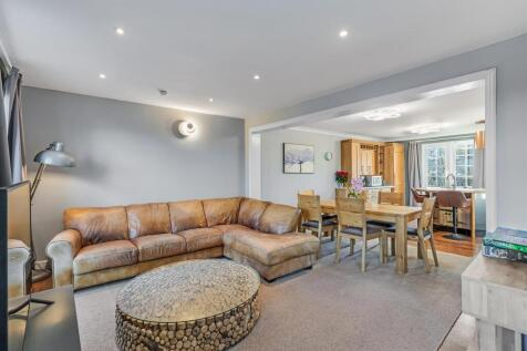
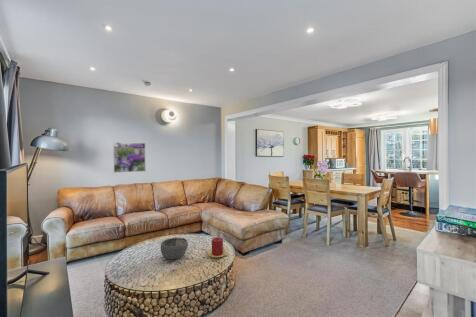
+ bowl (174, 249)
+ candle (217, 246)
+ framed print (129, 157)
